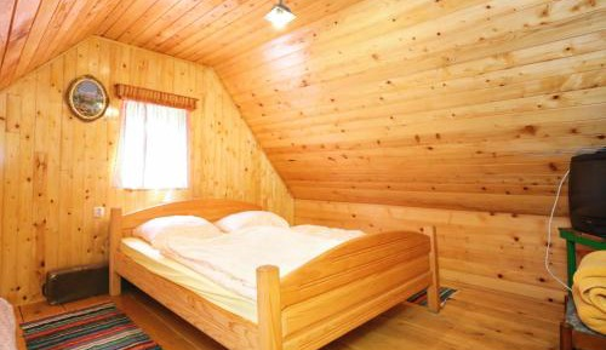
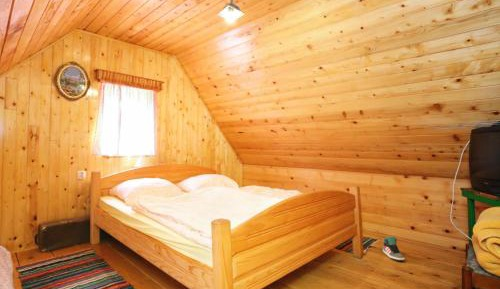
+ sneaker (393, 246)
